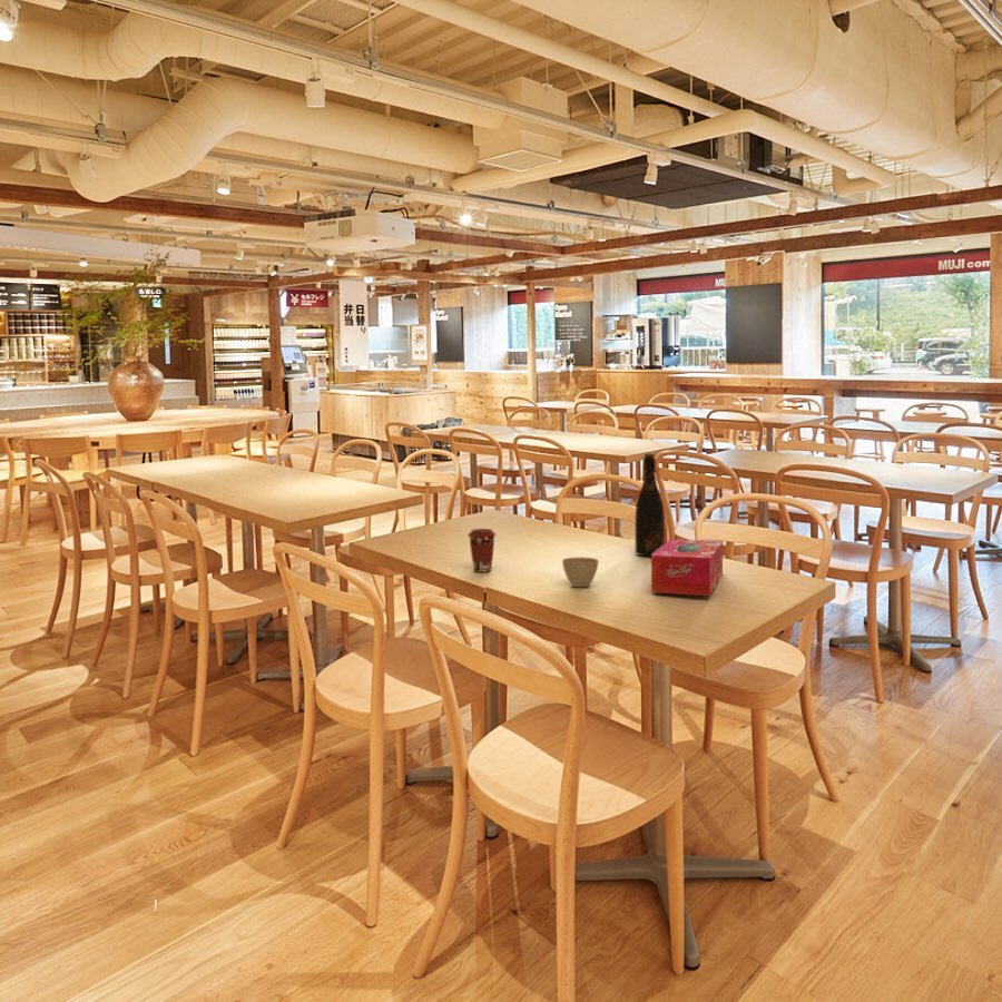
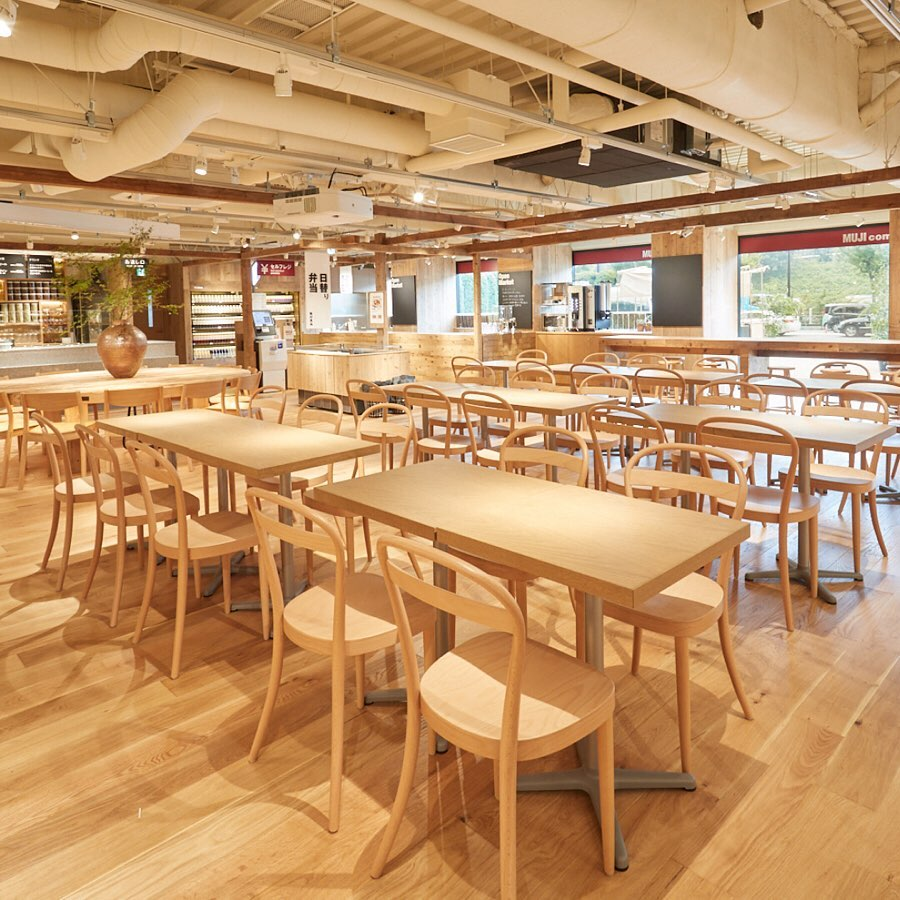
- tissue box (688, 566)
- bottle (649, 503)
- flower pot (580, 572)
- coffee cup (482, 550)
